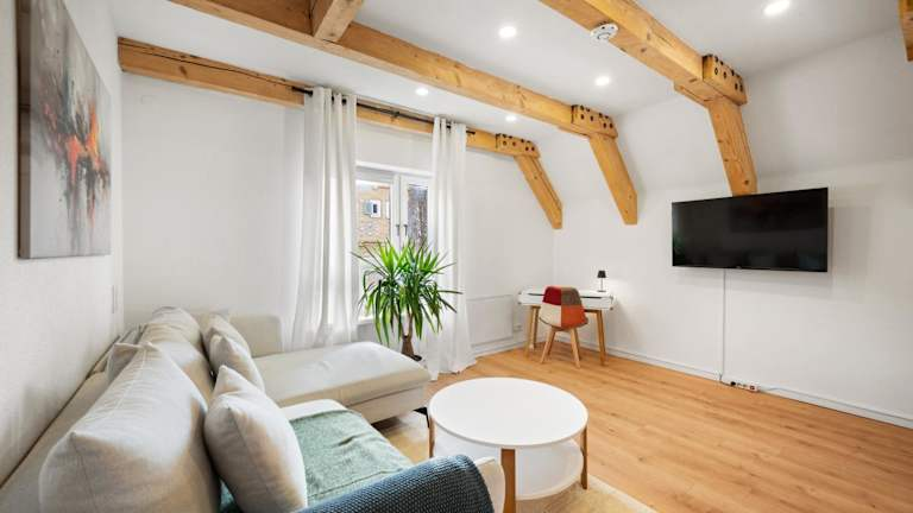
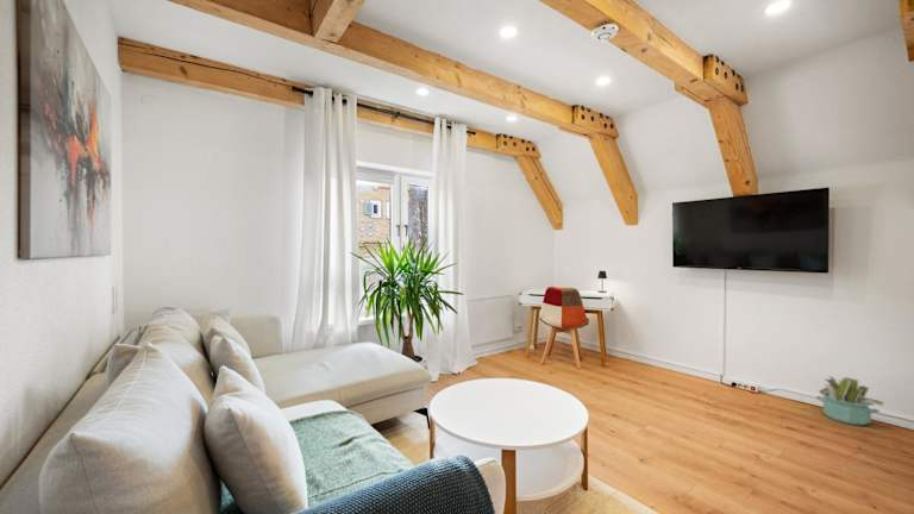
+ decorative plant (849, 399)
